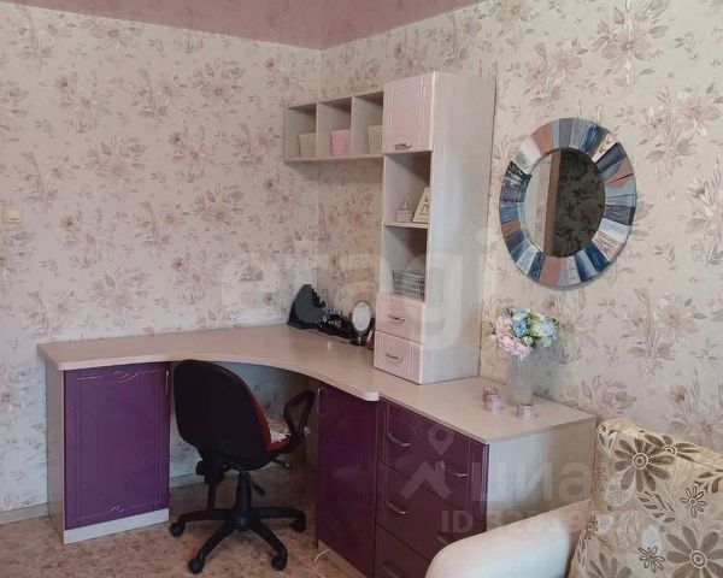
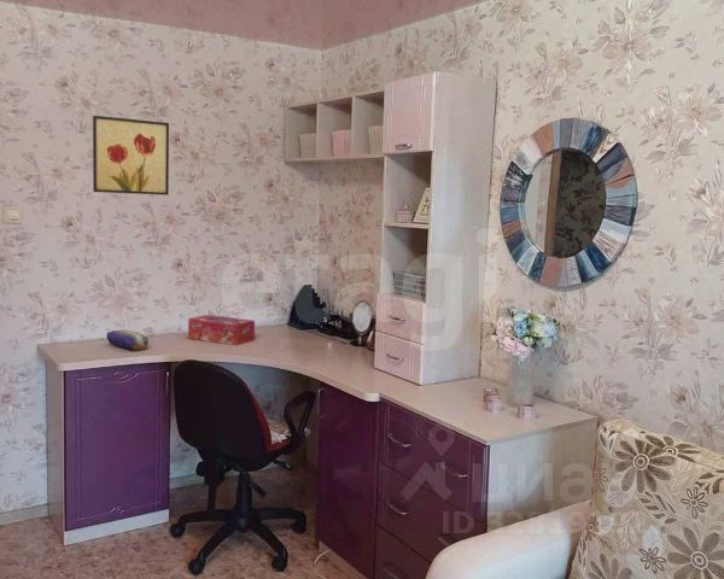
+ wall art (130, 156)
+ pencil case (127, 339)
+ tissue box (221, 329)
